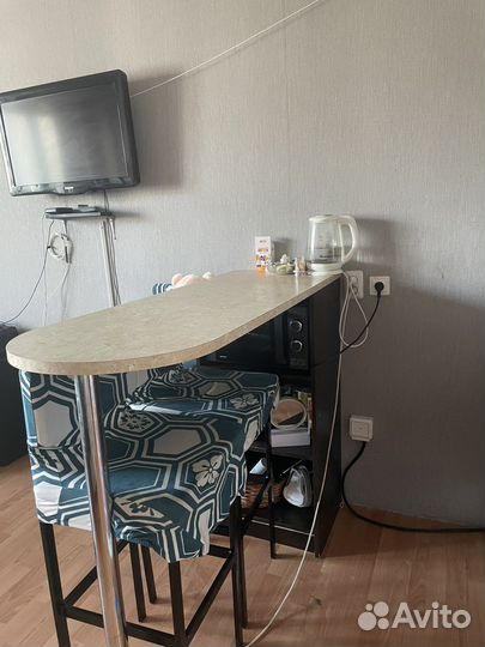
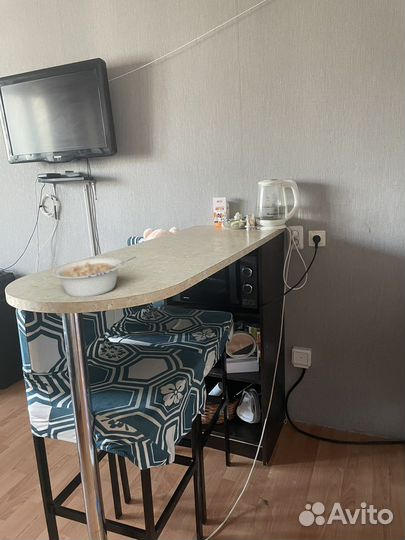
+ legume (92, 275)
